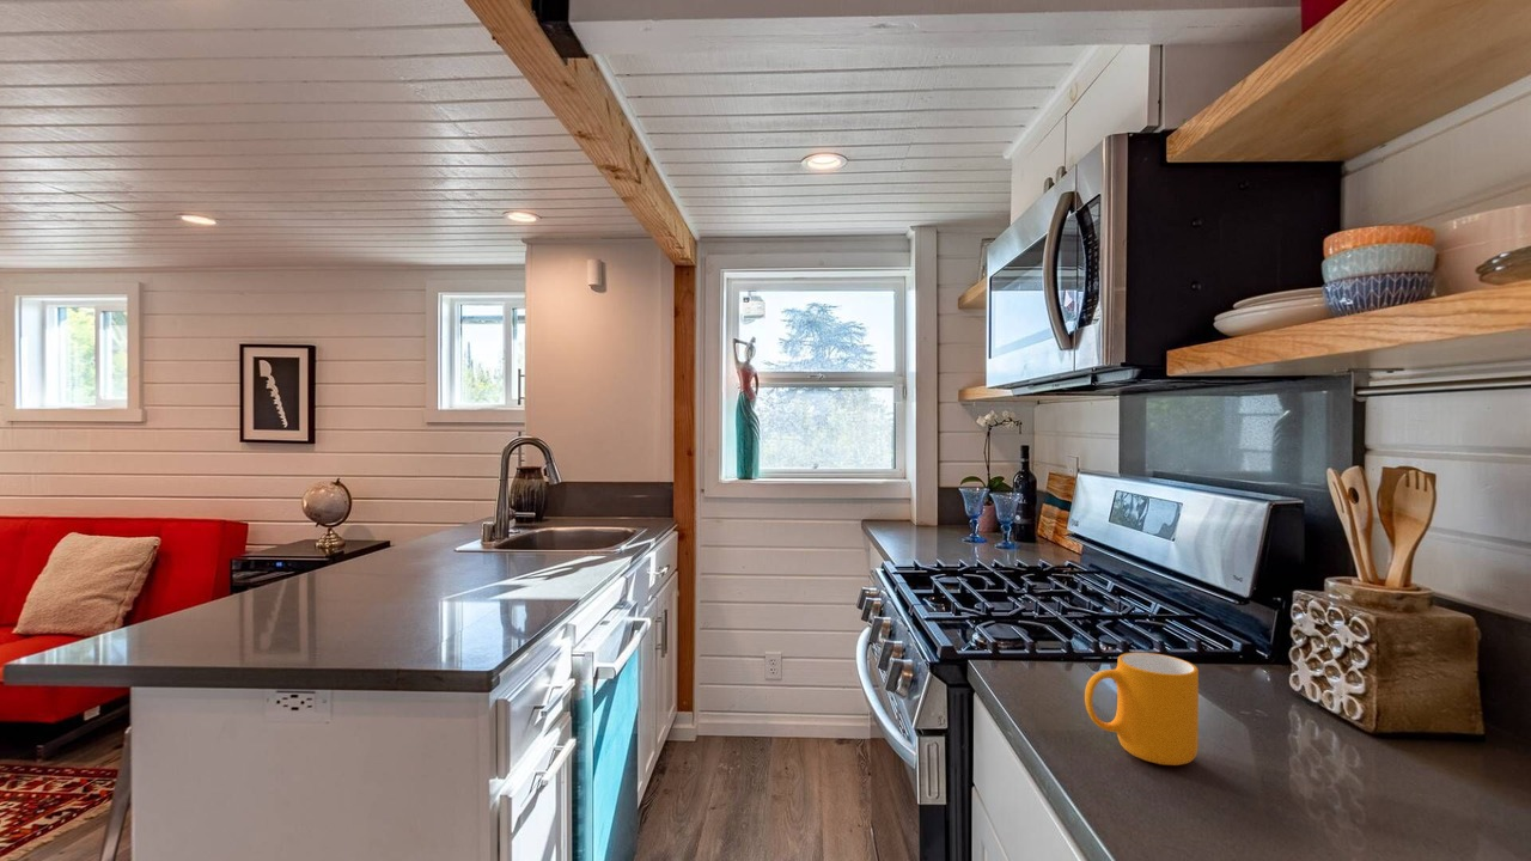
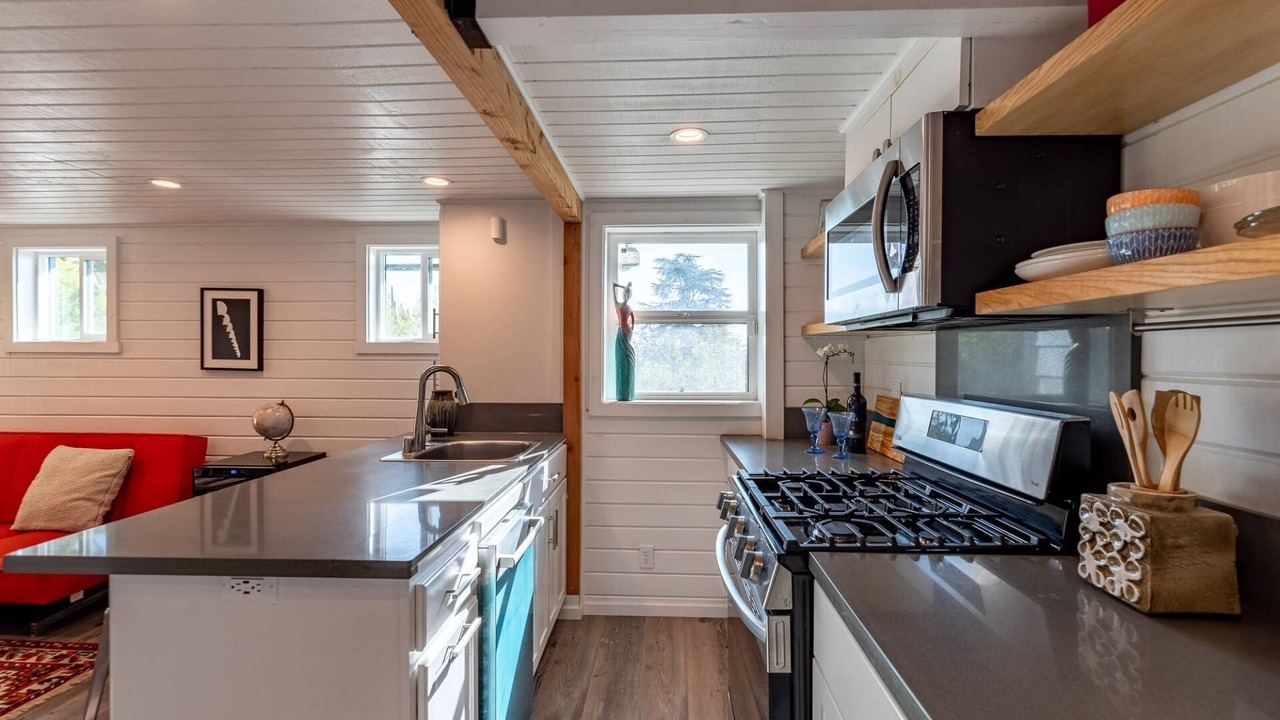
- mug (1139, 707)
